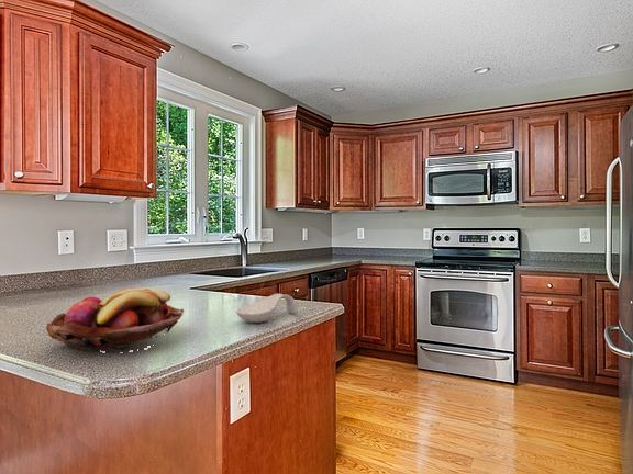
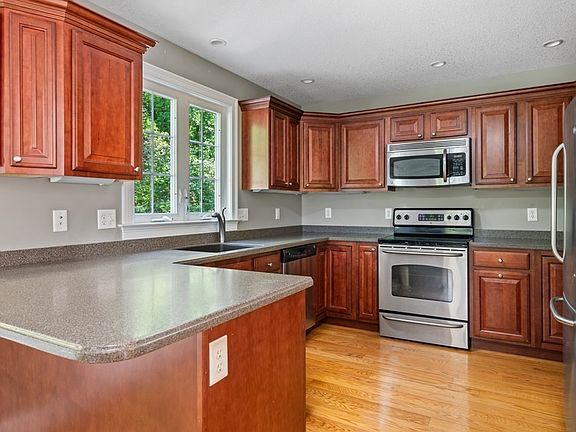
- spoon rest (268, 306)
- fruit basket (119, 316)
